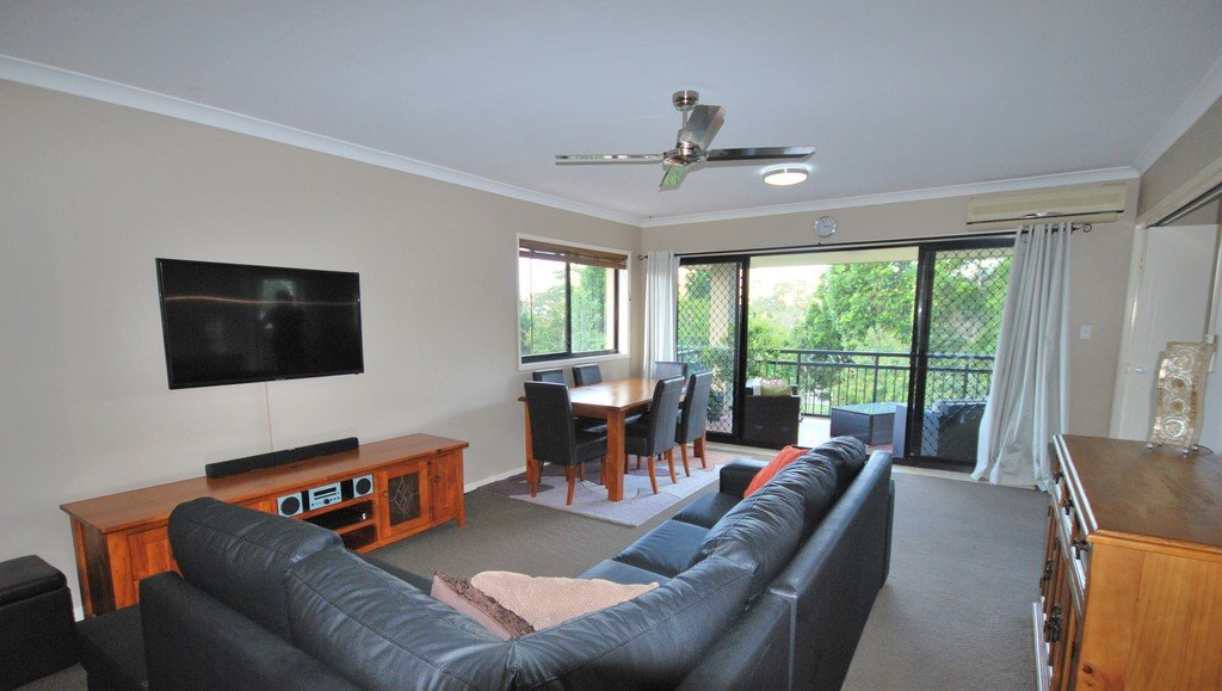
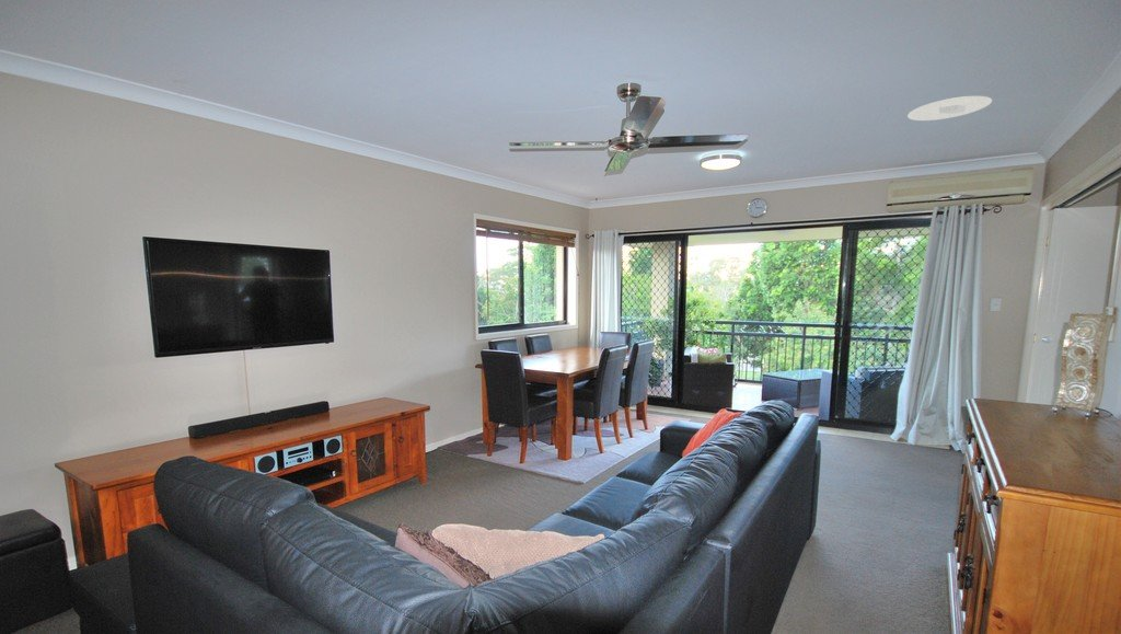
+ recessed light (948, 105)
